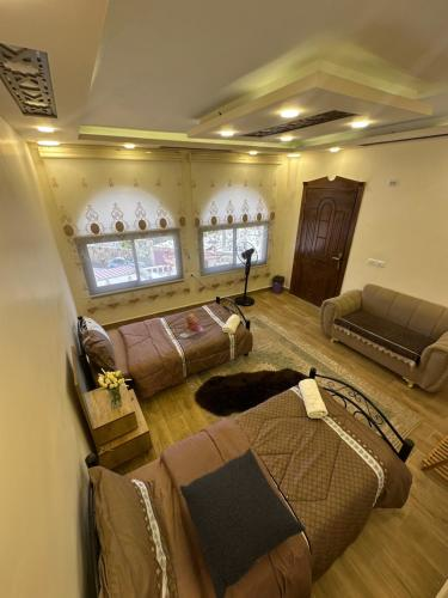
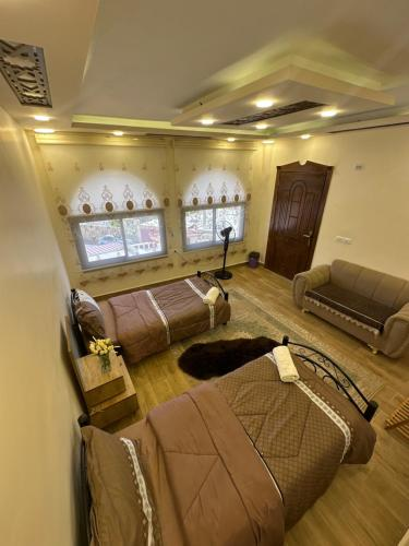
- pillow (238, 508)
- teddy bear (191, 323)
